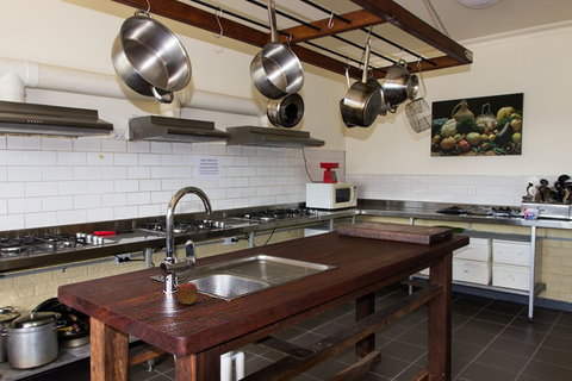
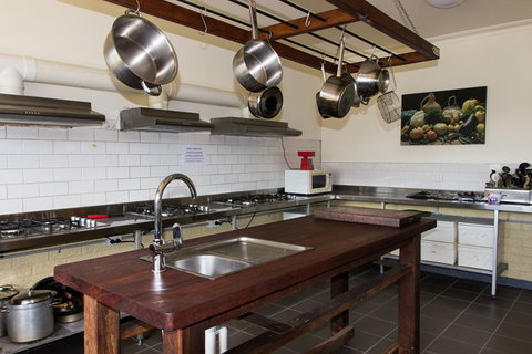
- fruit (187, 291)
